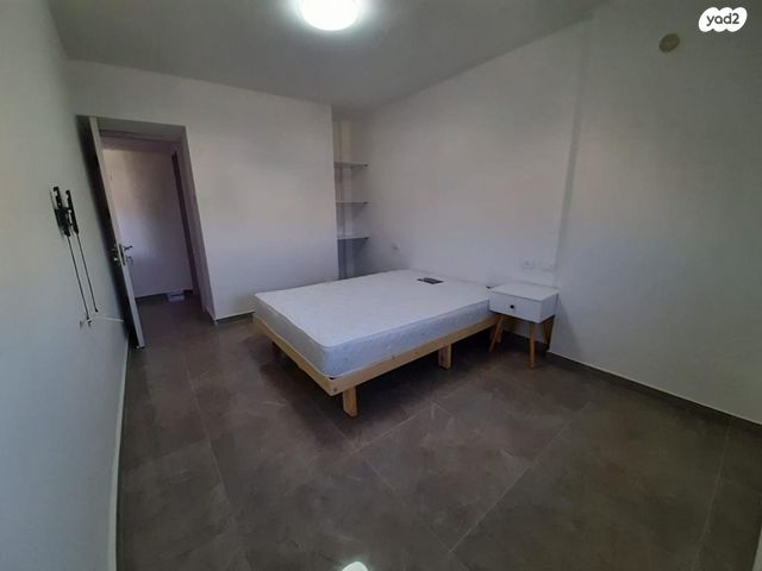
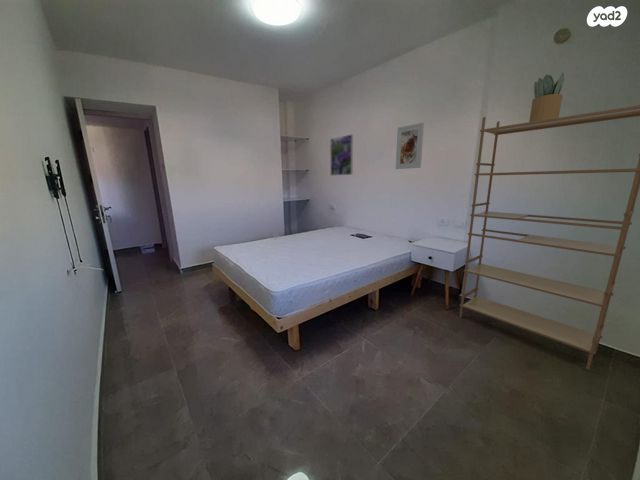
+ potted plant (545, 100)
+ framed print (341, 156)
+ bookshelf (535, 235)
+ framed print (409, 147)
